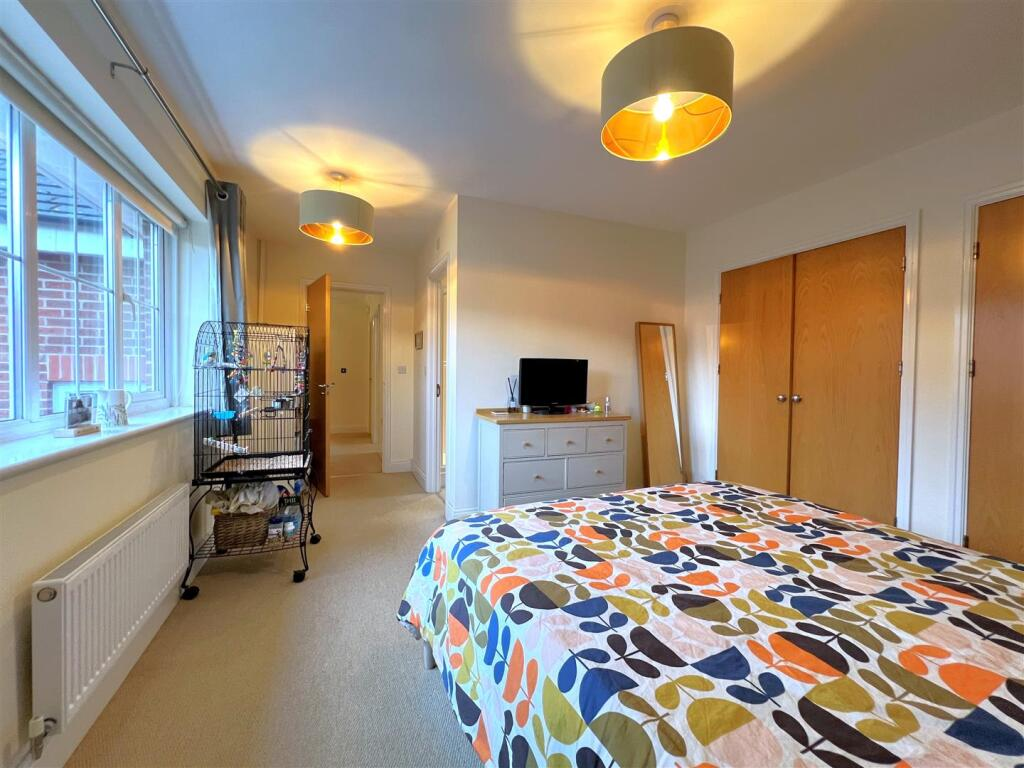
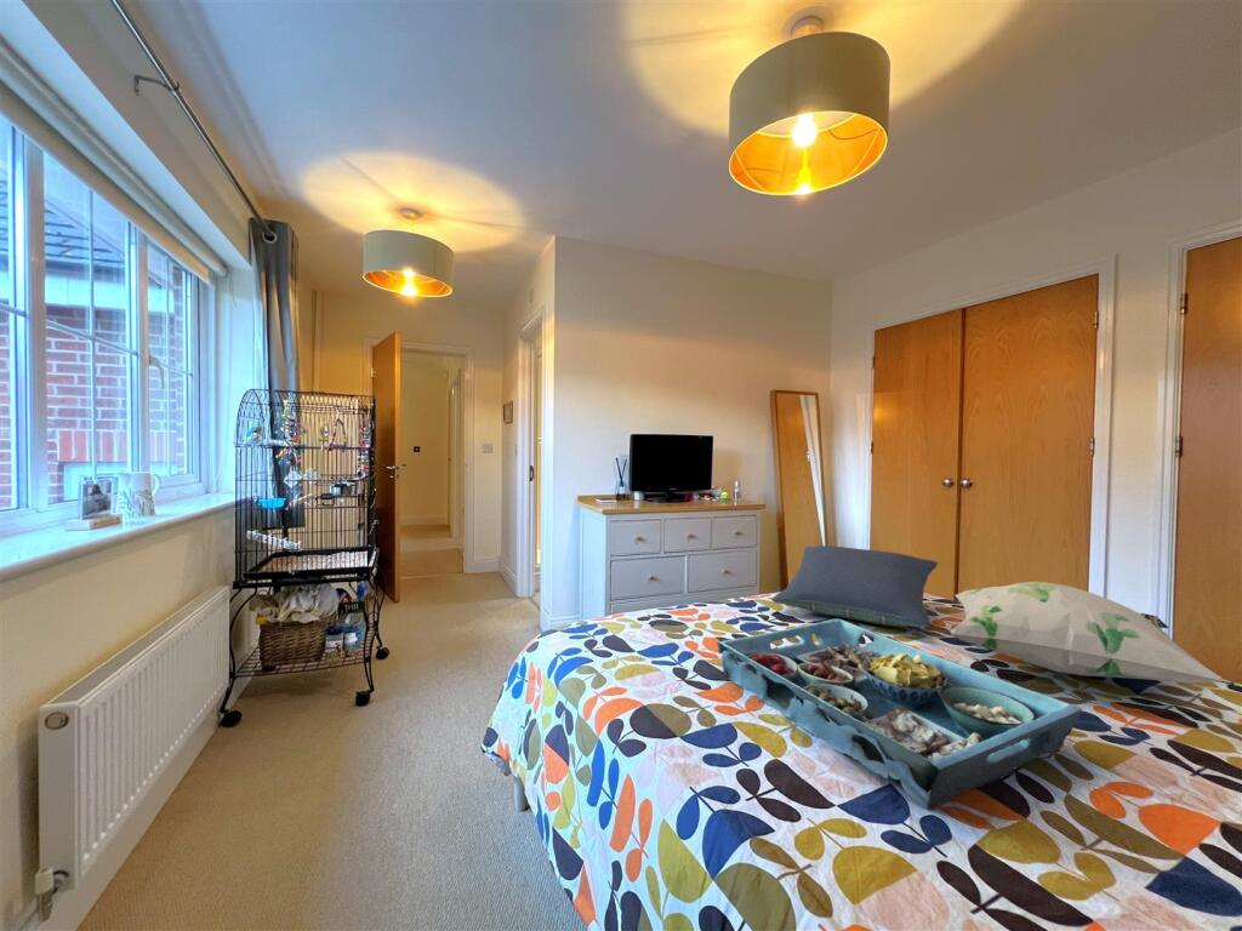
+ serving tray (872, 685)
+ decorative pillow (1060, 627)
+ pillow (855, 581)
